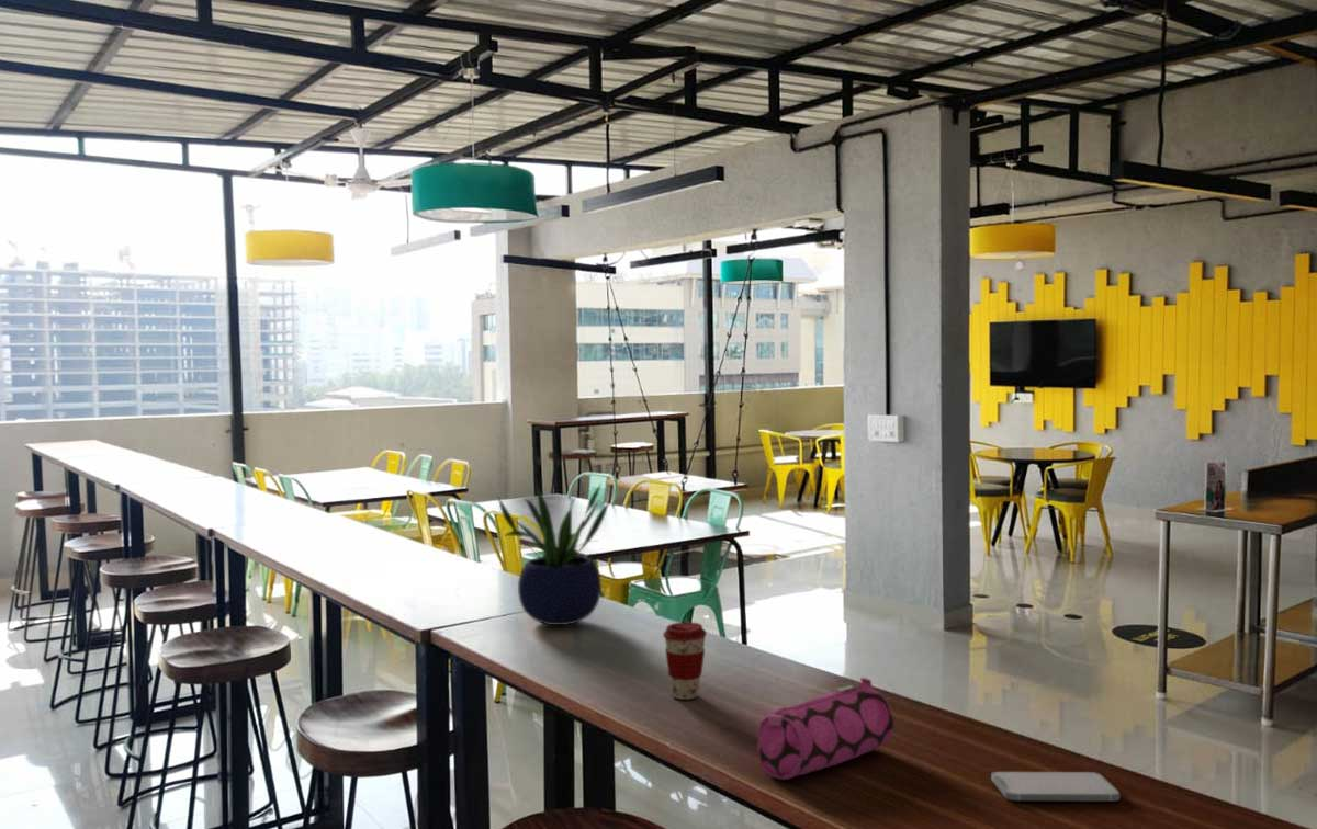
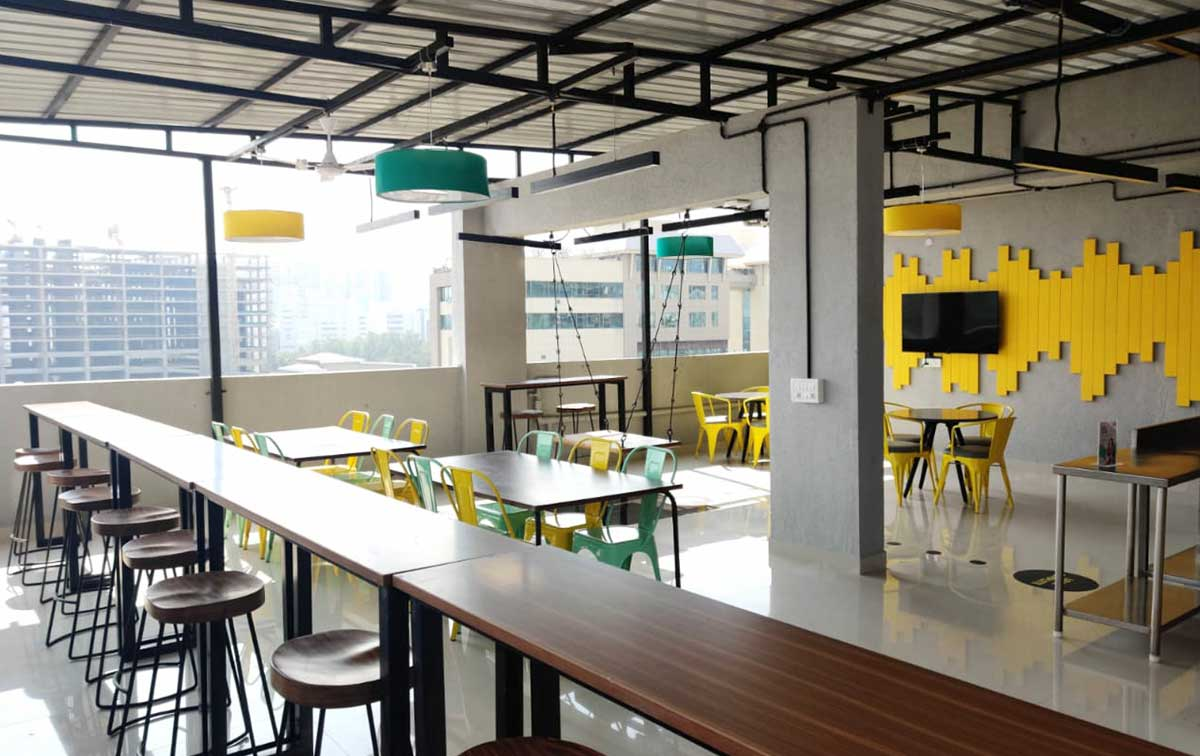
- pencil case (824, 727)
- potted plant (561, 555)
- coffee cup (685, 660)
- smartphone (1054, 785)
